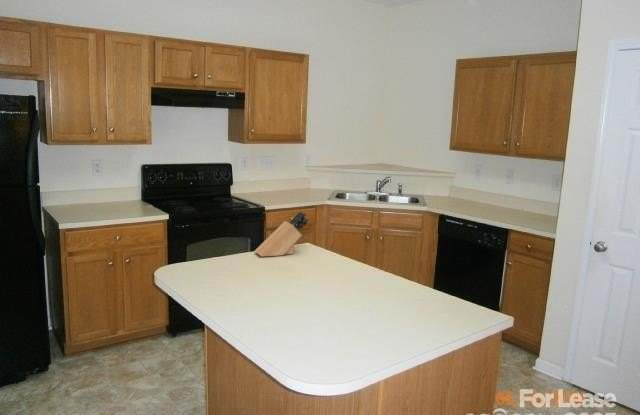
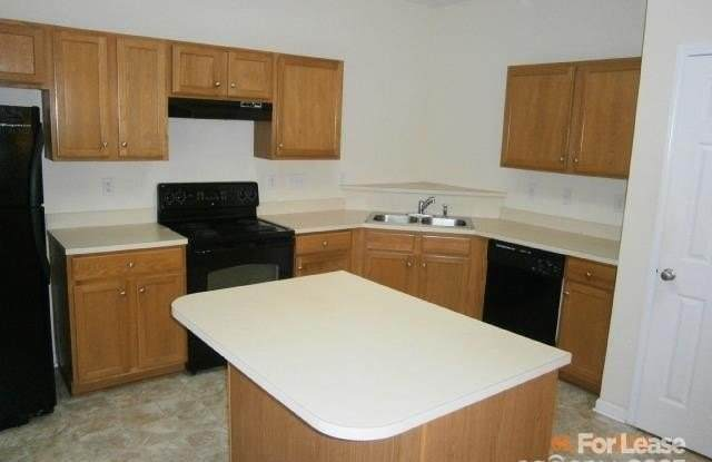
- knife block (282, 232)
